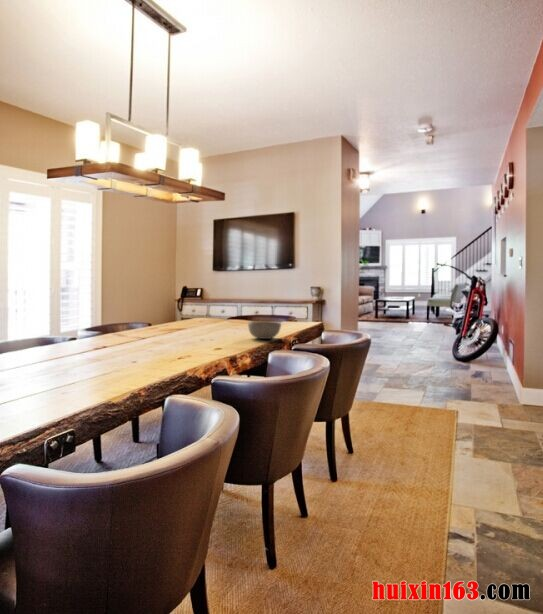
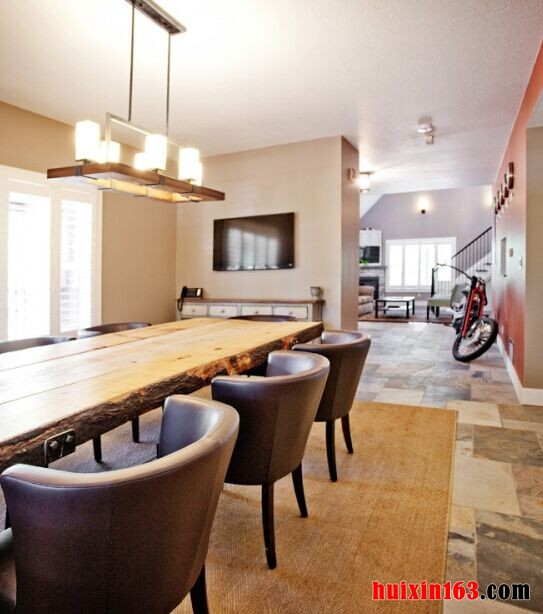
- bowl (264, 330)
